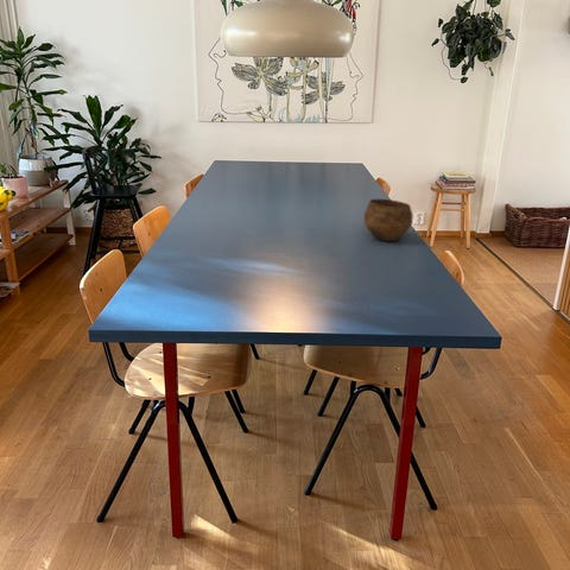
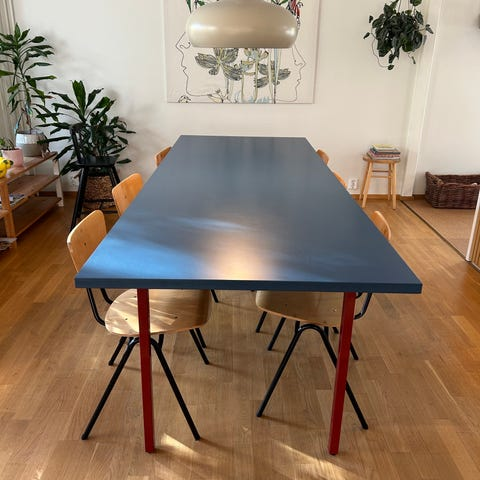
- bowl (387, 220)
